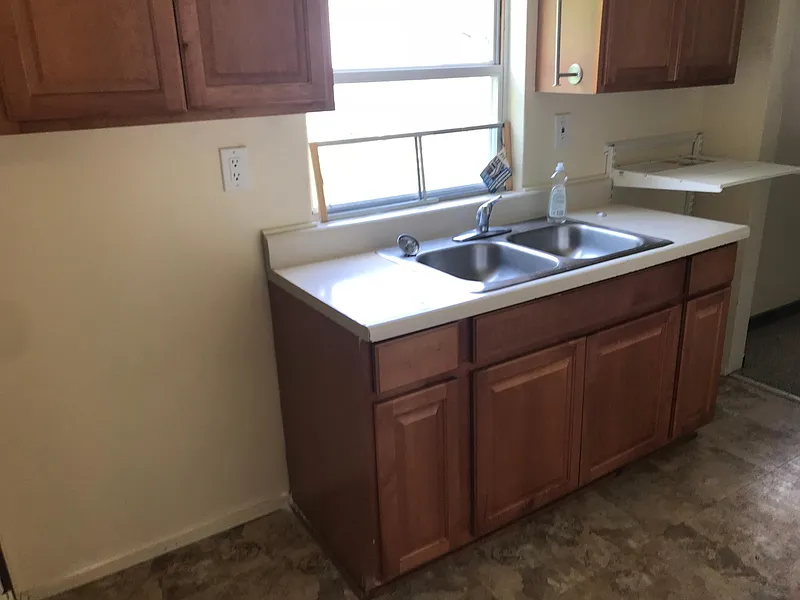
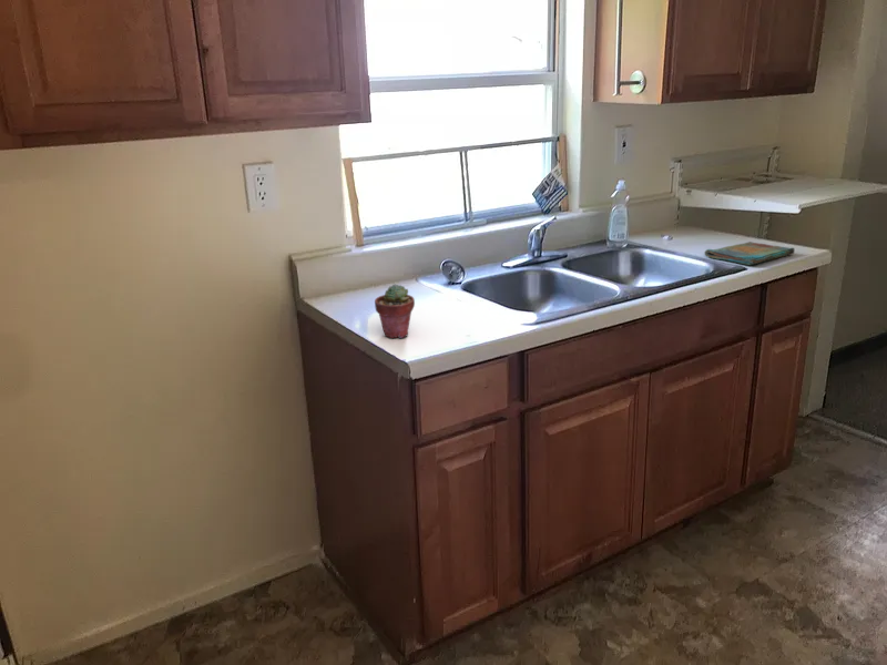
+ dish towel (748, 252)
+ potted succulent (395, 309)
